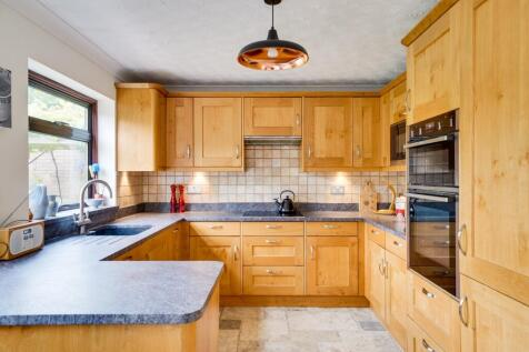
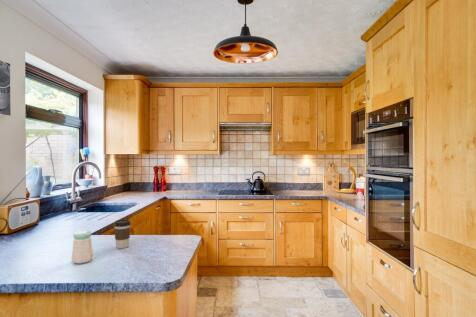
+ coffee cup (122, 233)
+ salt shaker (82, 246)
